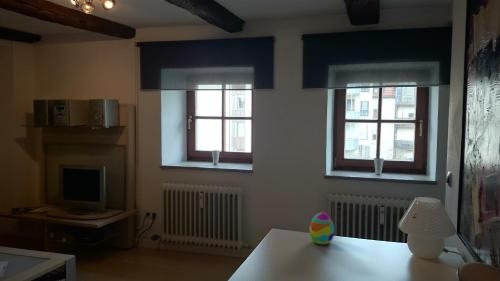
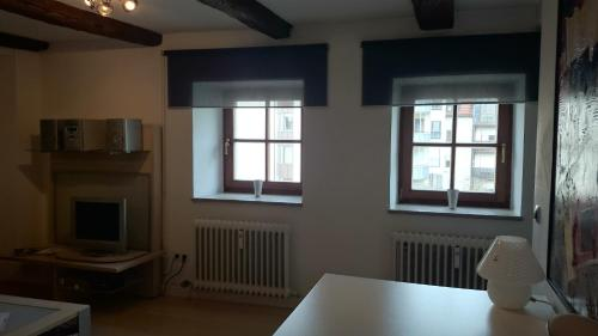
- decorative egg (321, 227)
